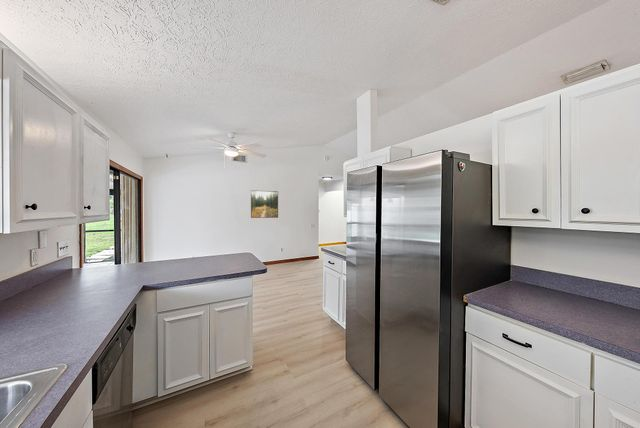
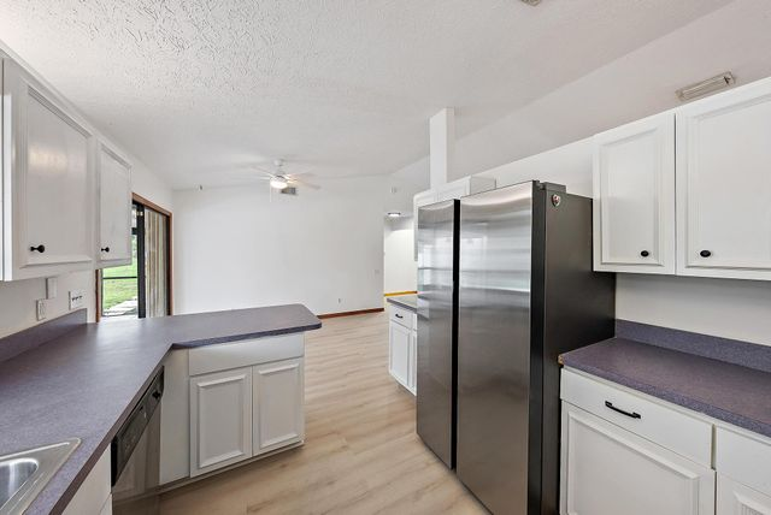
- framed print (264, 204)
